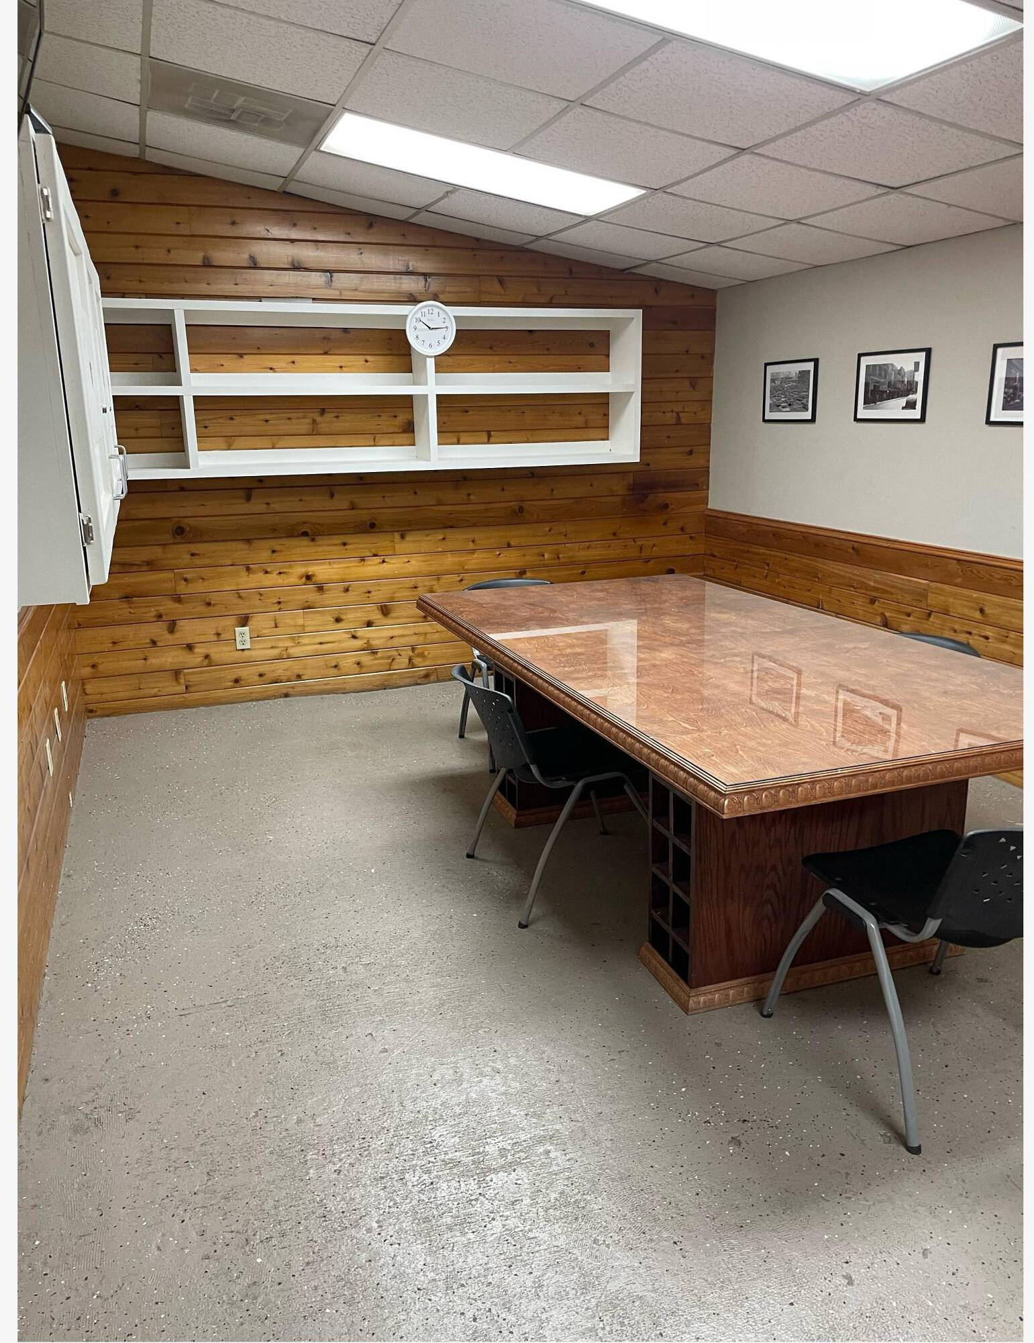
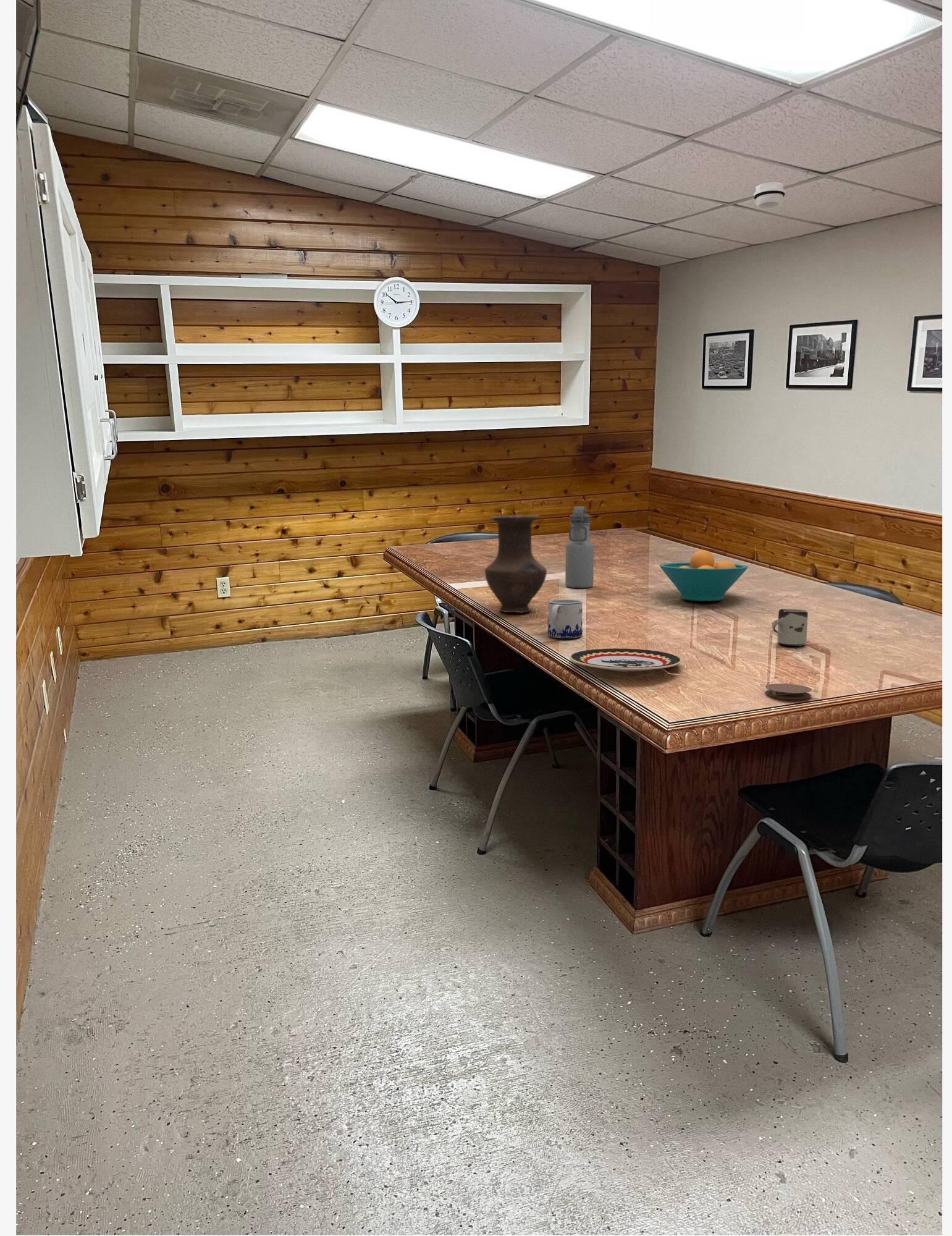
+ smoke detector (769, 195)
+ water bottle (579, 547)
+ mug (563, 619)
+ cup (788, 627)
+ fruit bowl (702, 575)
+ plate (625, 662)
+ vase (515, 564)
+ coaster (788, 691)
